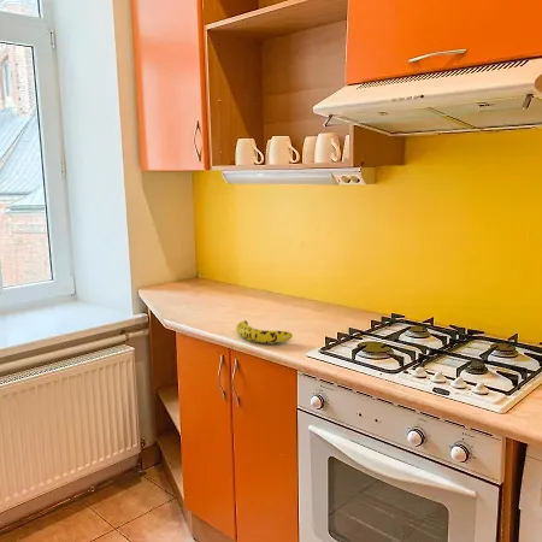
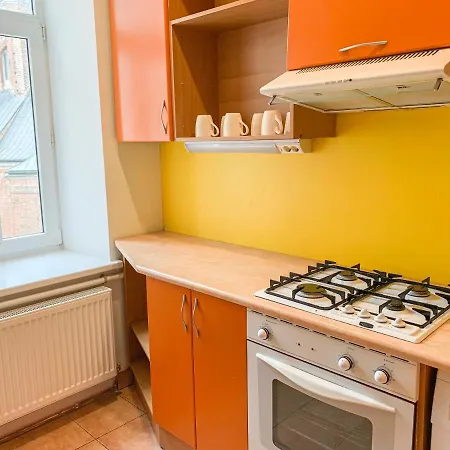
- fruit (263, 330)
